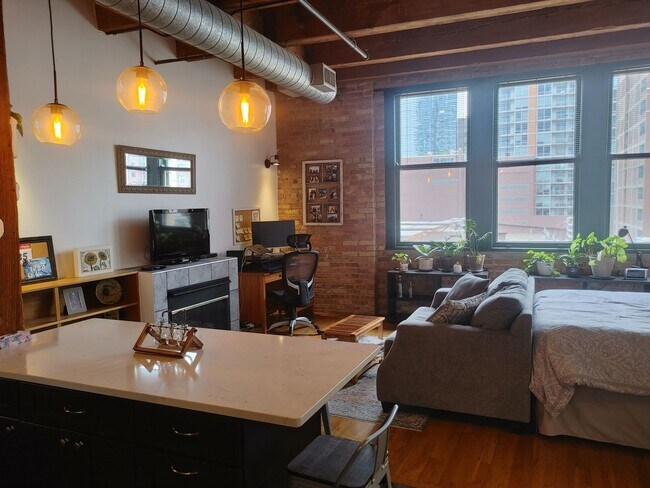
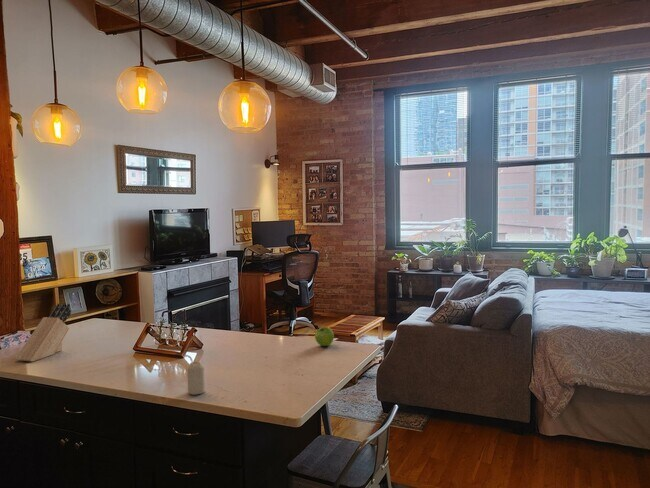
+ fruit (324, 336)
+ knife block (46, 330)
+ candle (196, 377)
